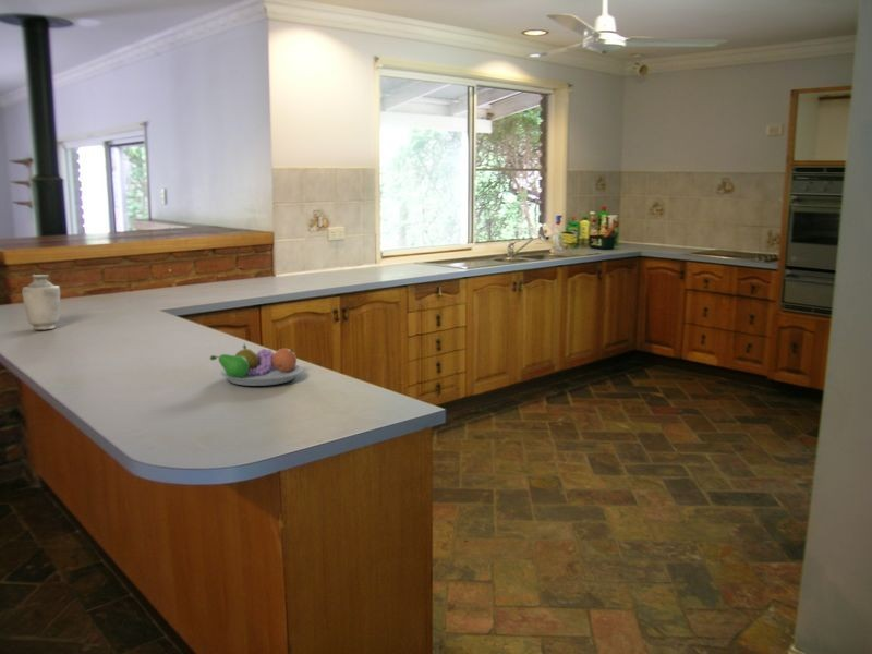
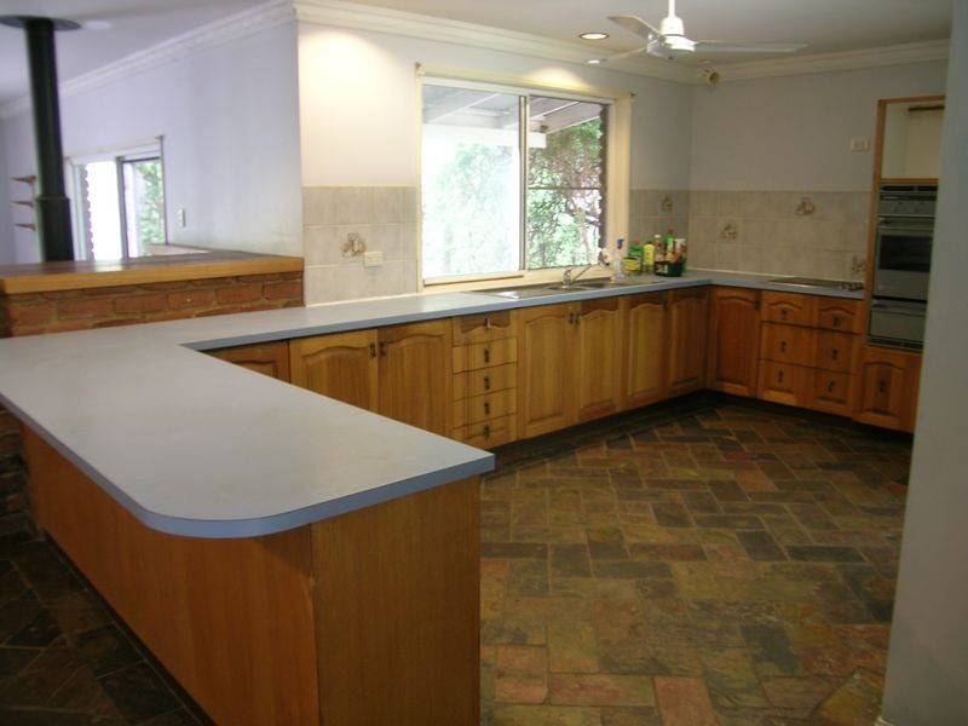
- fruit bowl (258, 362)
- vase (41, 301)
